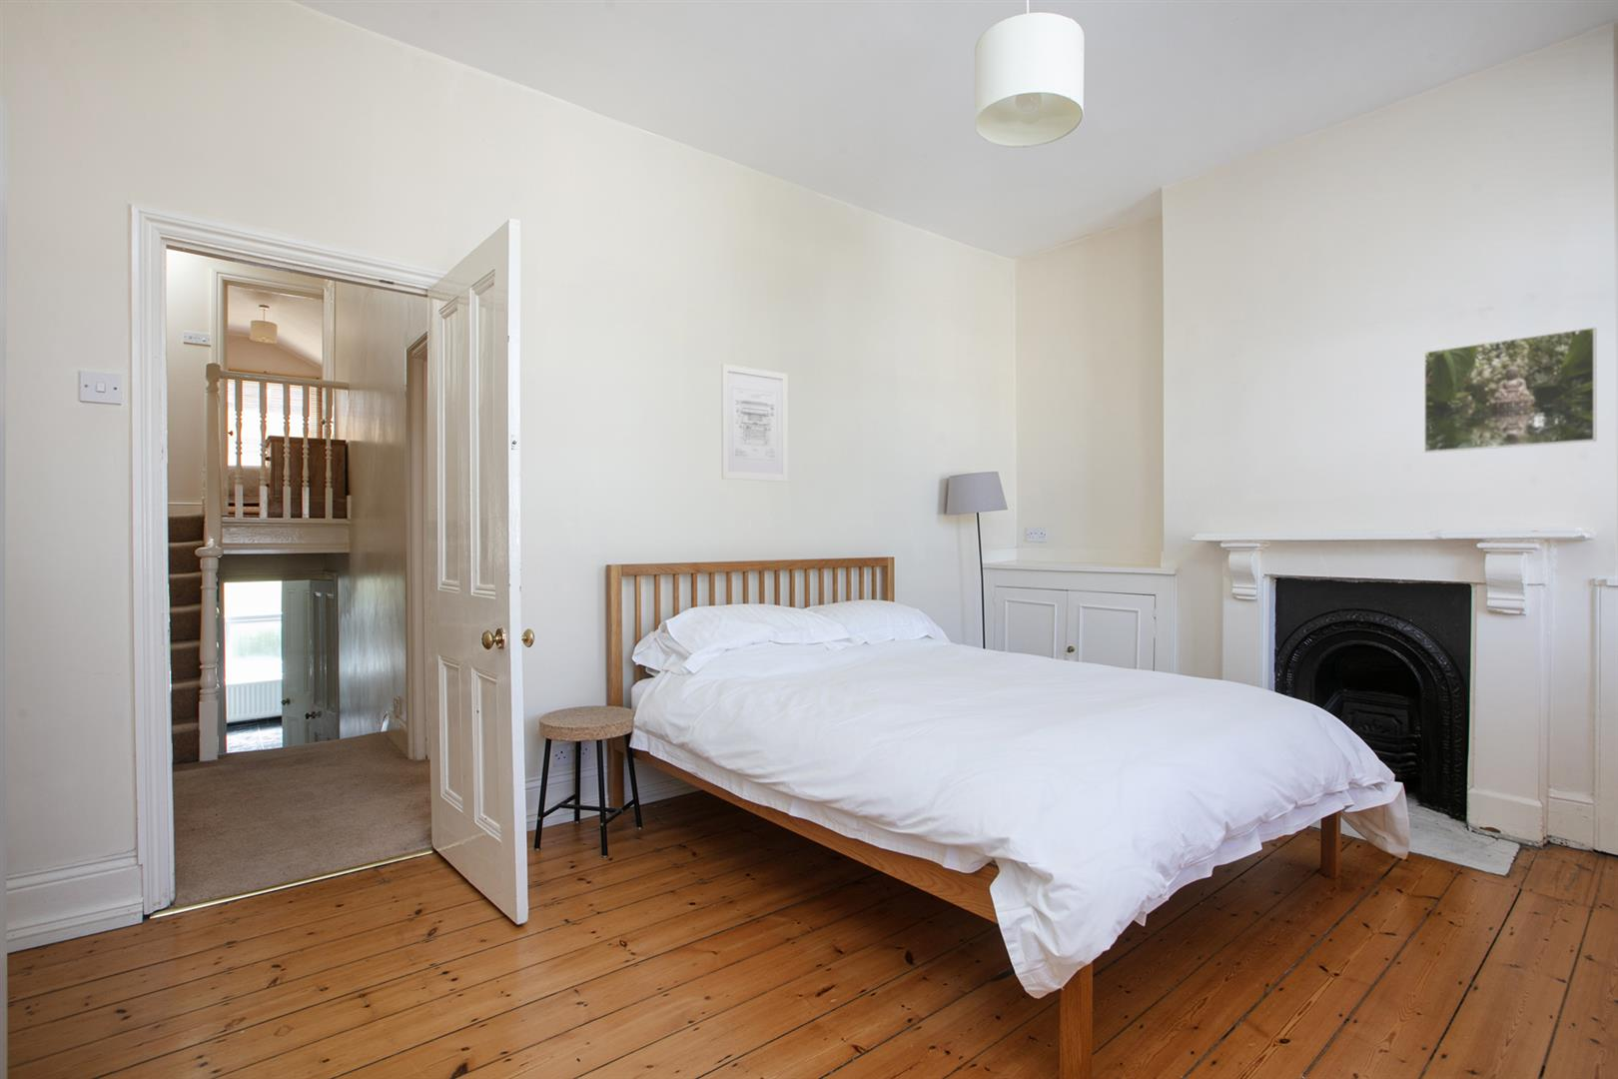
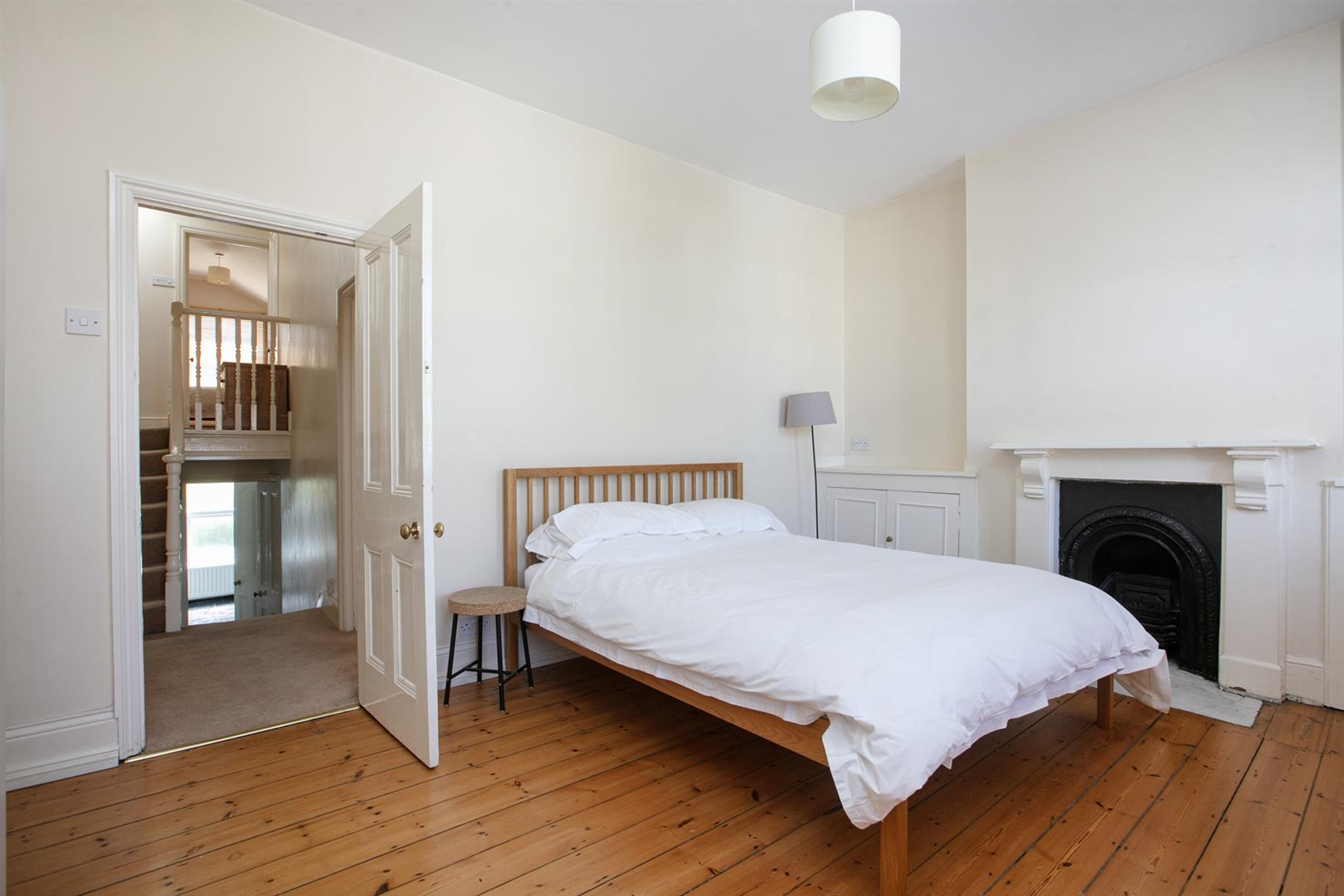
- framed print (1505, 394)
- wall art (755, 425)
